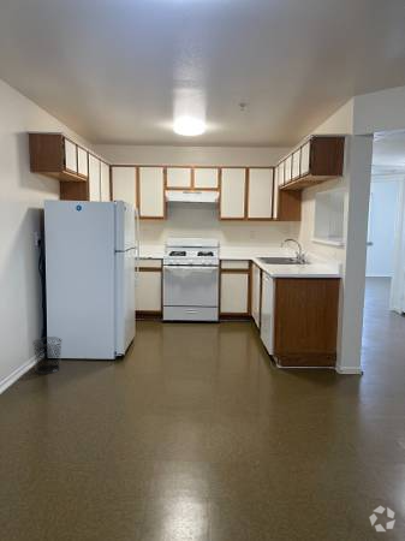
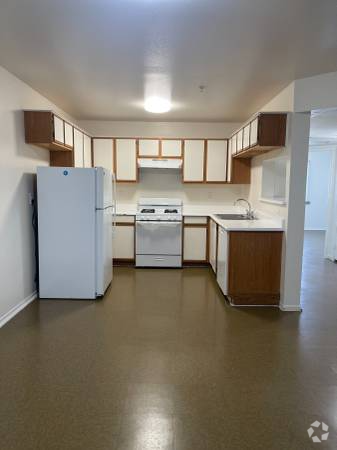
- trash can (47, 355)
